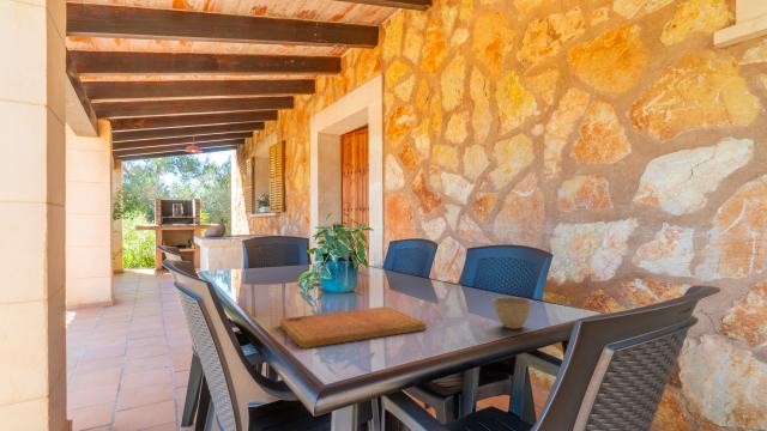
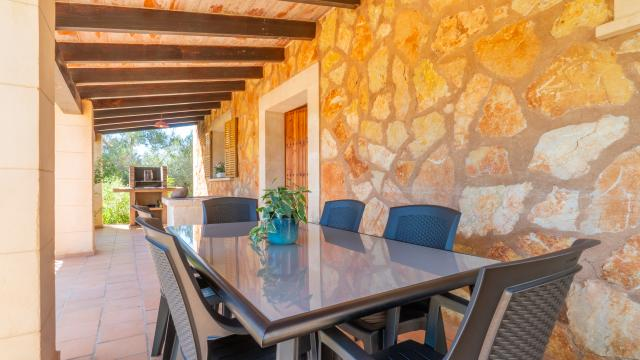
- cutting board (351, 323)
- flower pot (512, 312)
